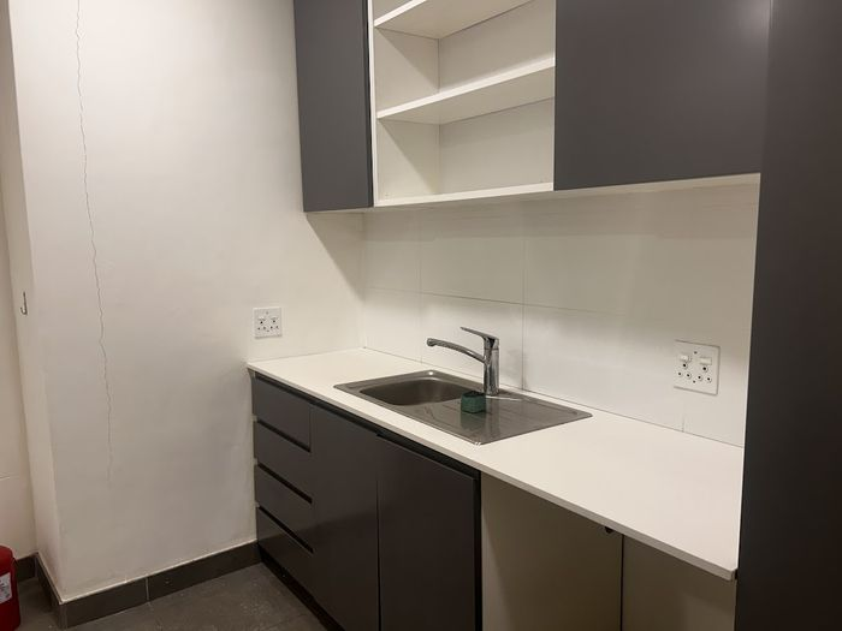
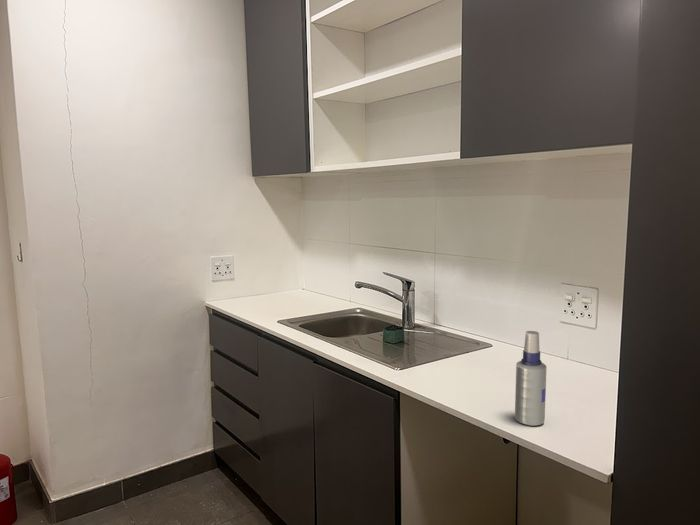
+ spray bottle (530, 376)
